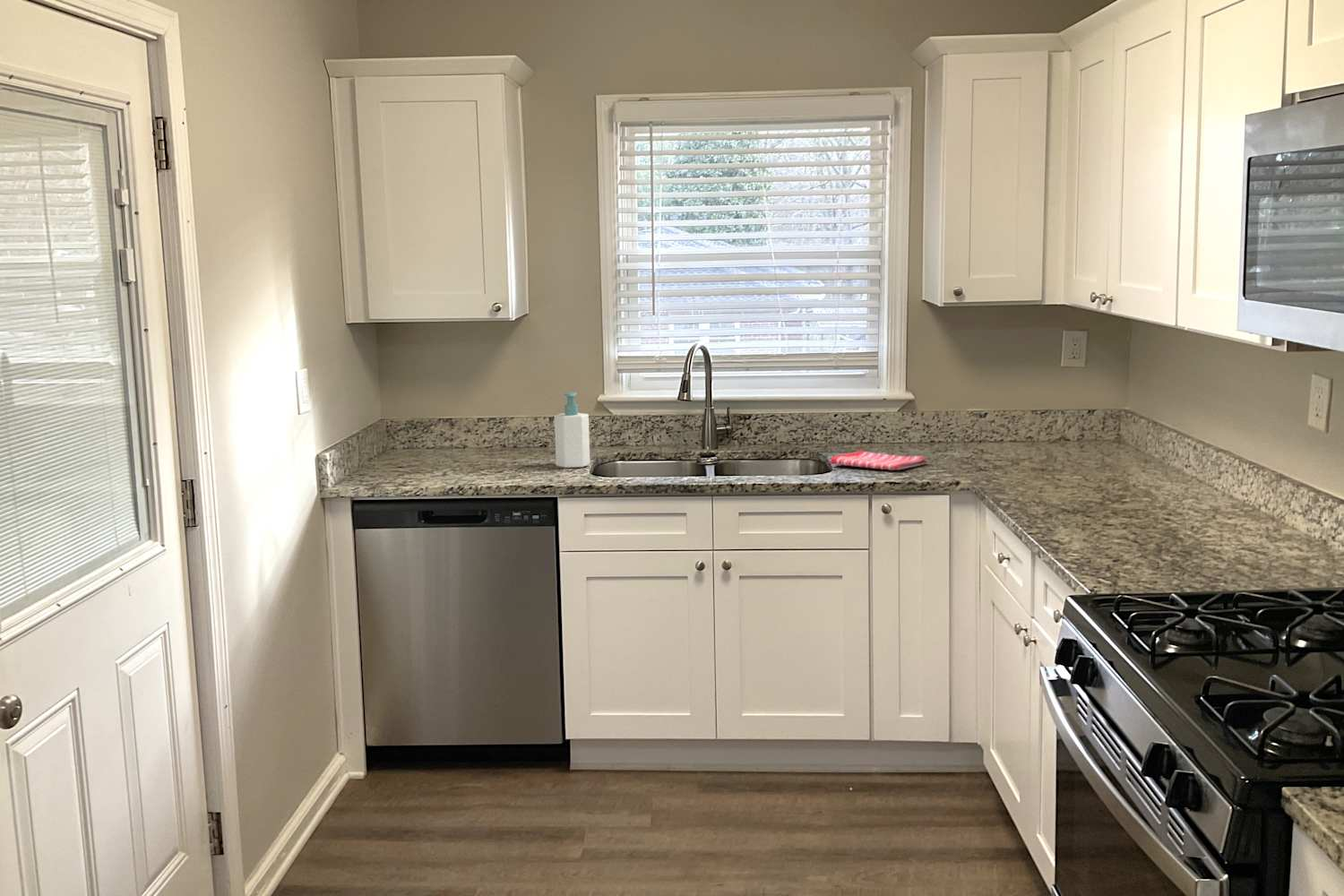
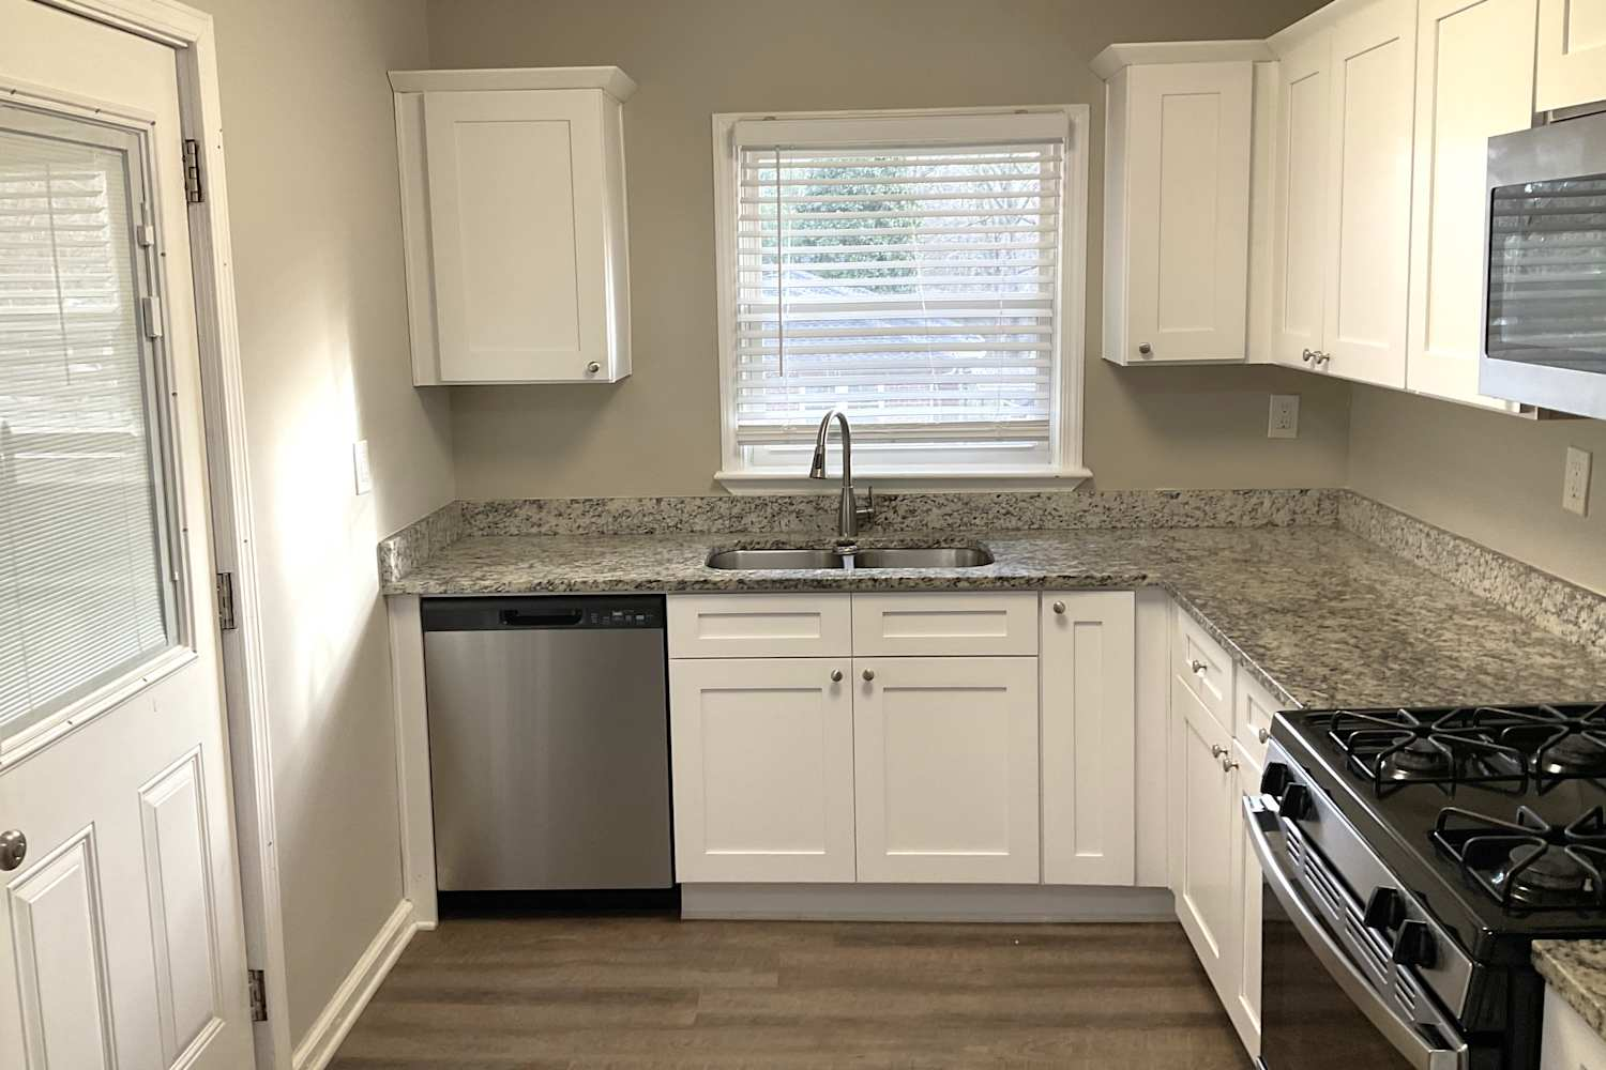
- soap bottle (572, 429)
- dish towel (877, 460)
